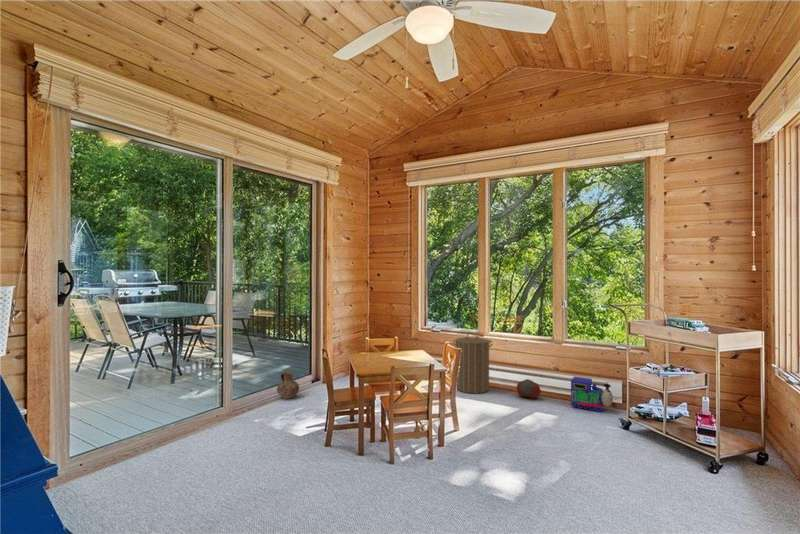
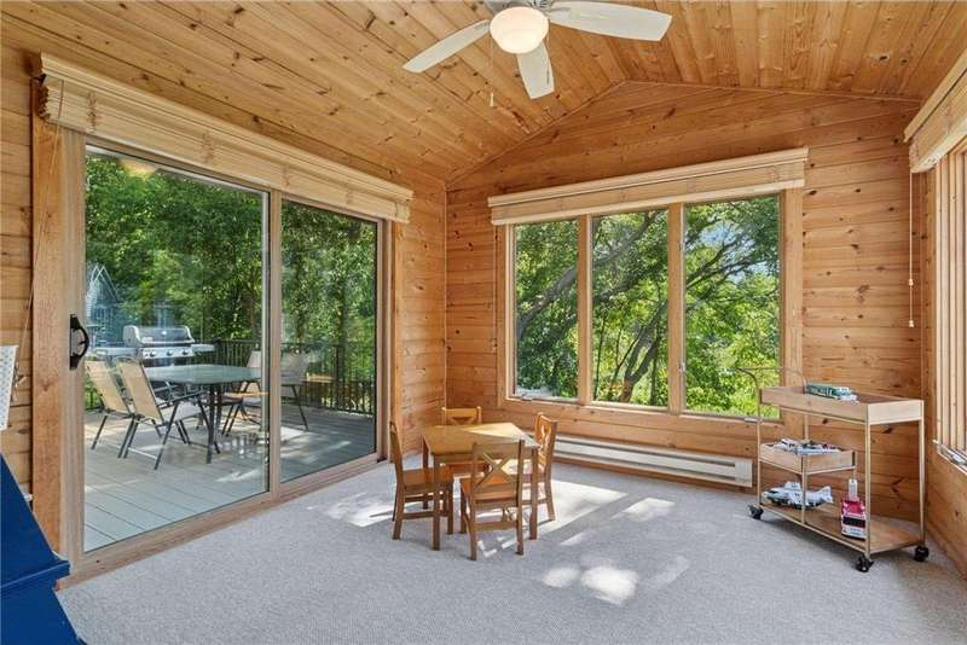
- laundry hamper (472, 360)
- ball (528, 388)
- toy train (591, 394)
- ceramic jug (288, 384)
